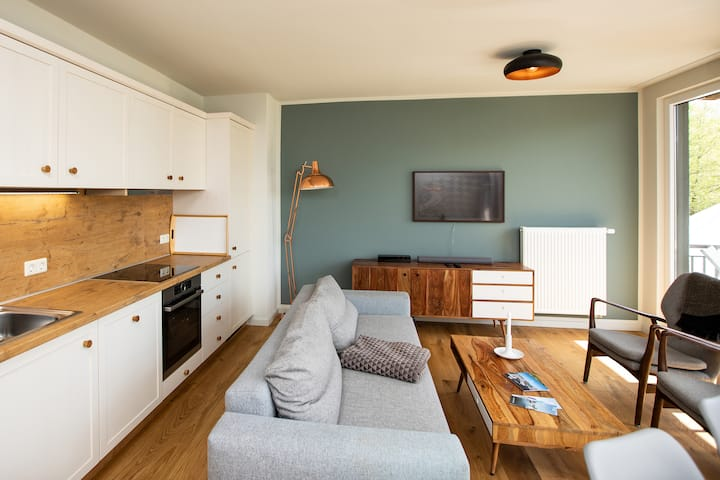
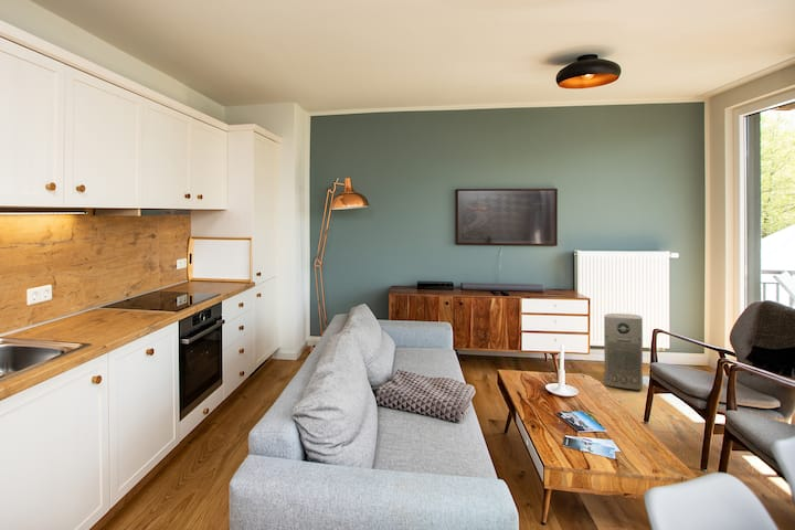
+ air purifier (623, 349)
